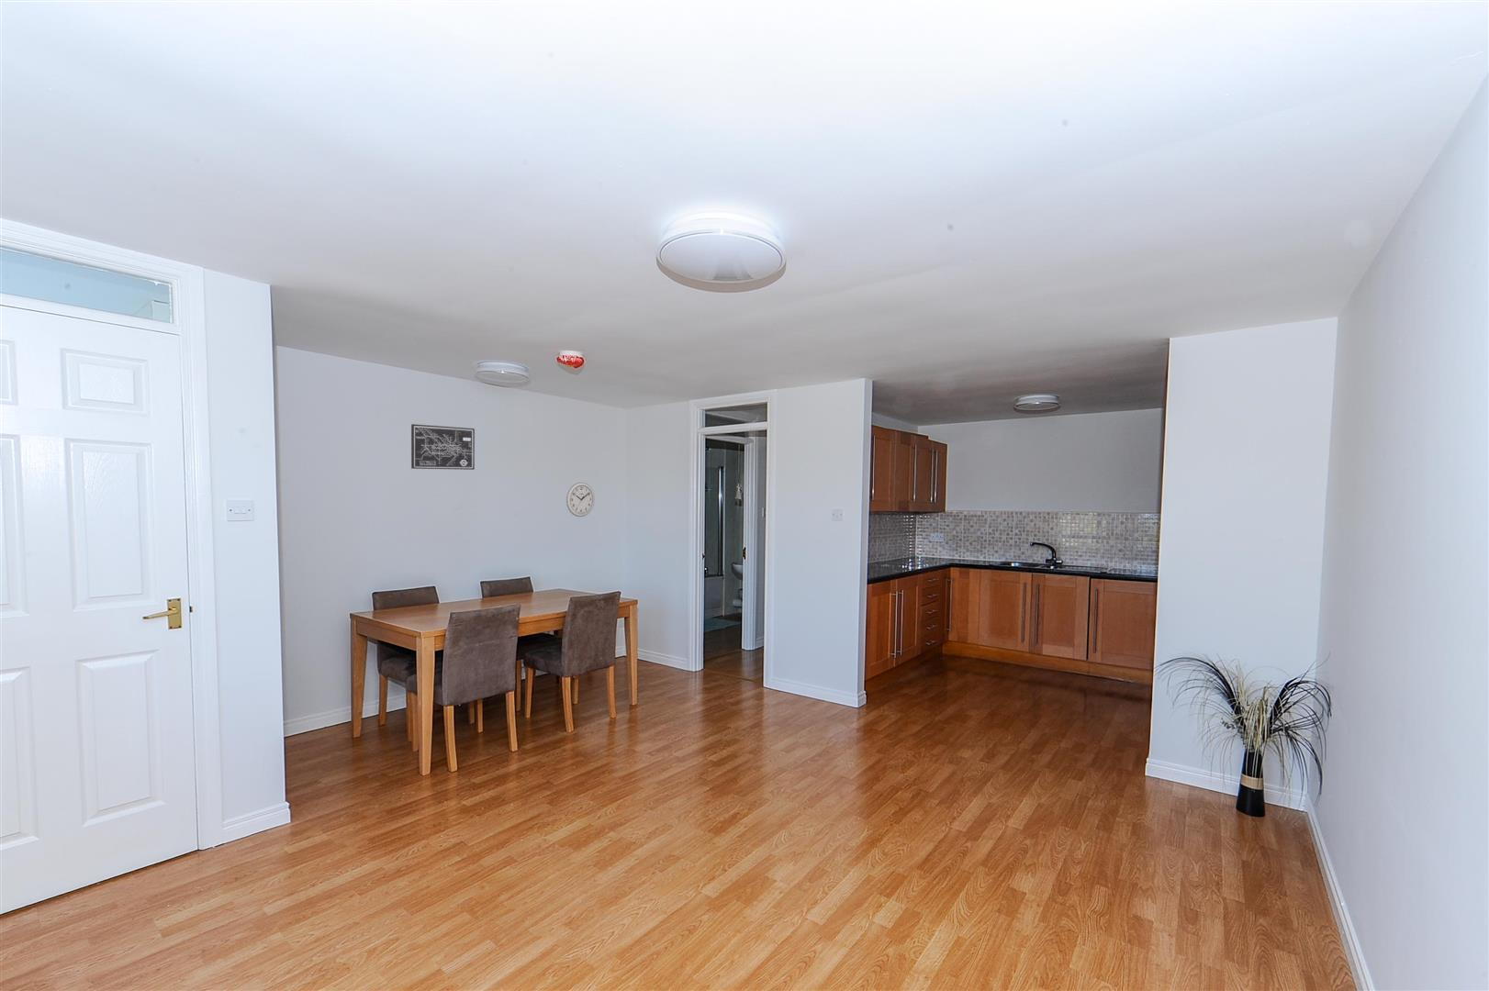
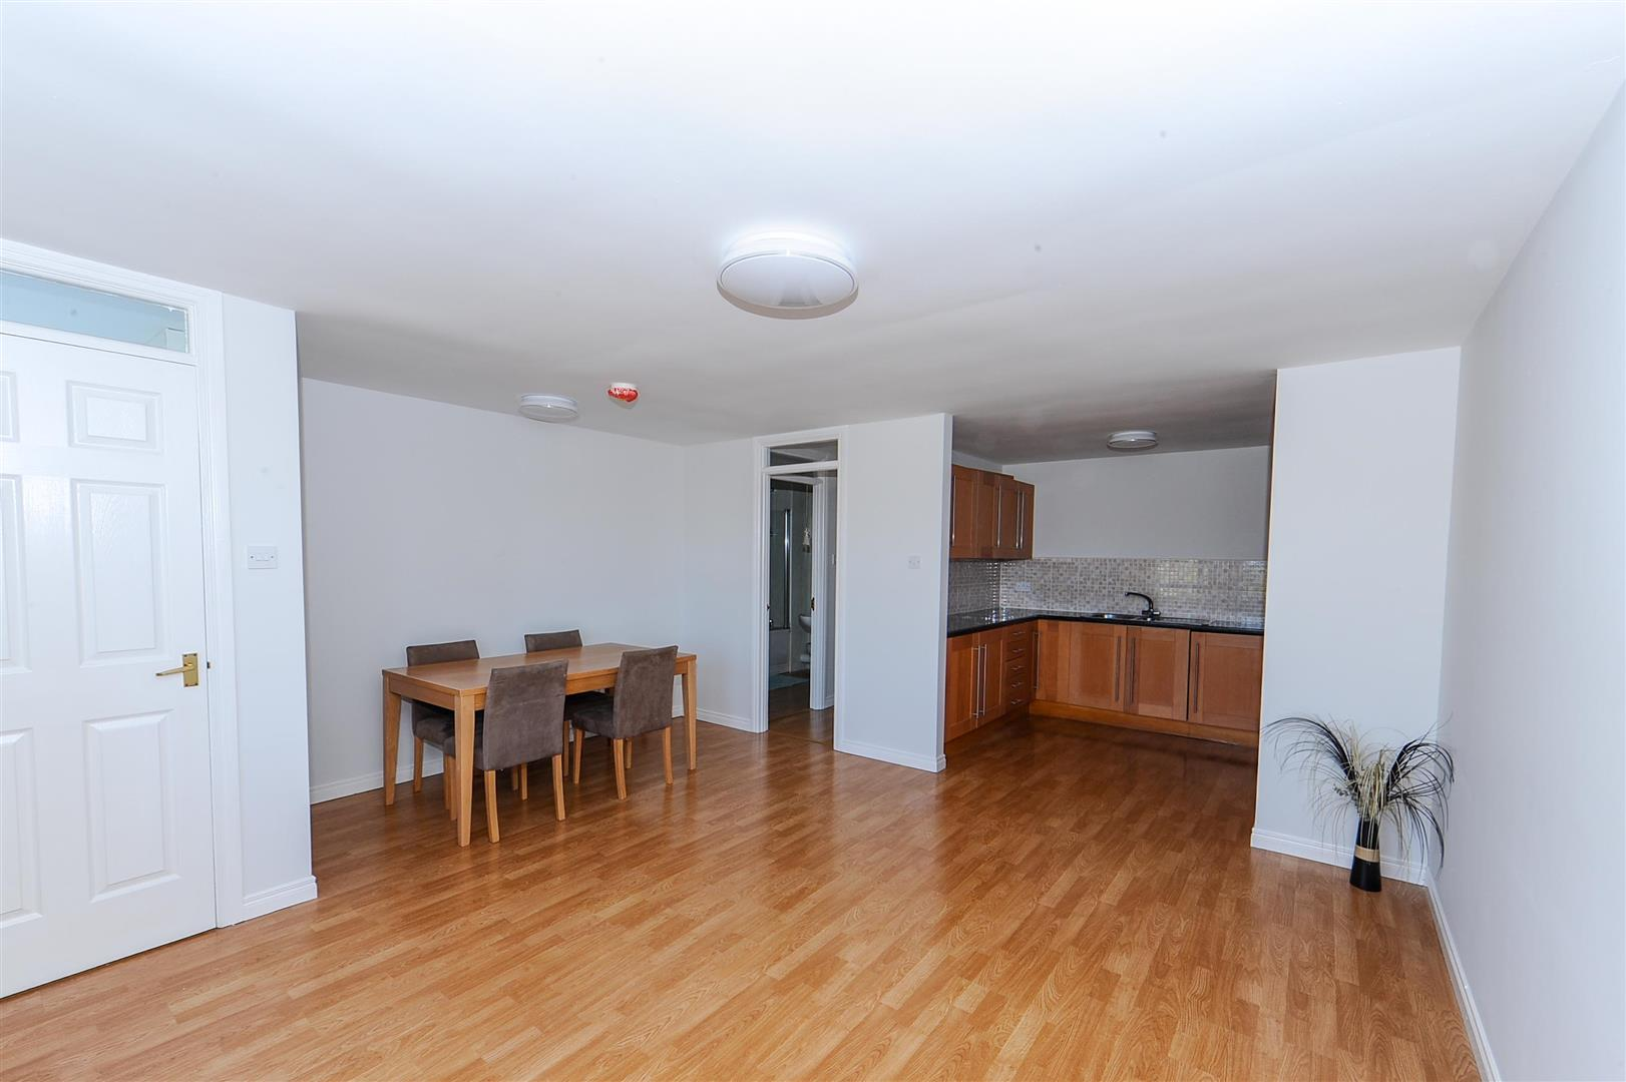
- wall art (444, 448)
- wall clock (581, 499)
